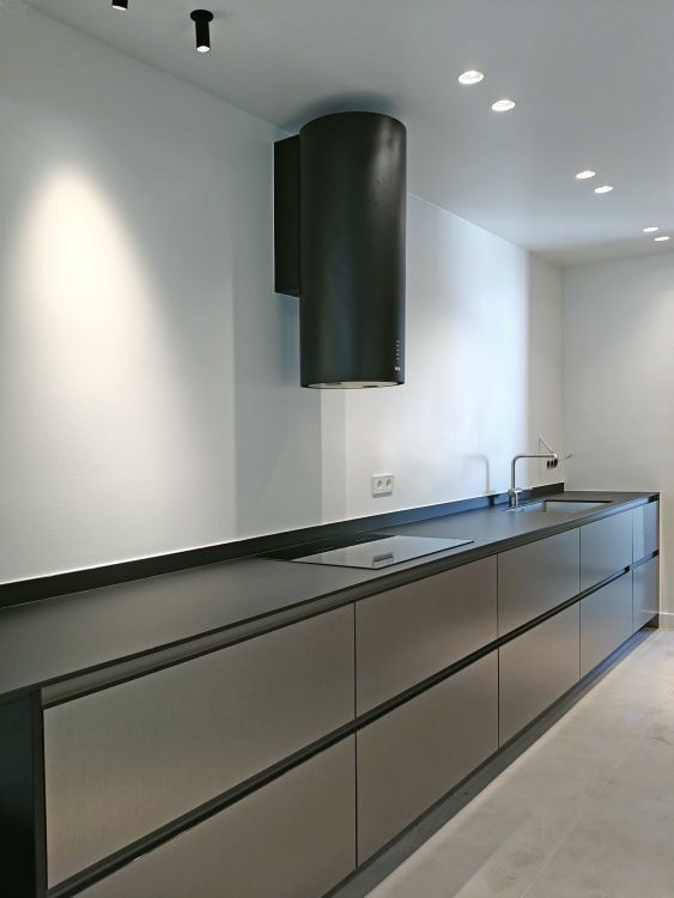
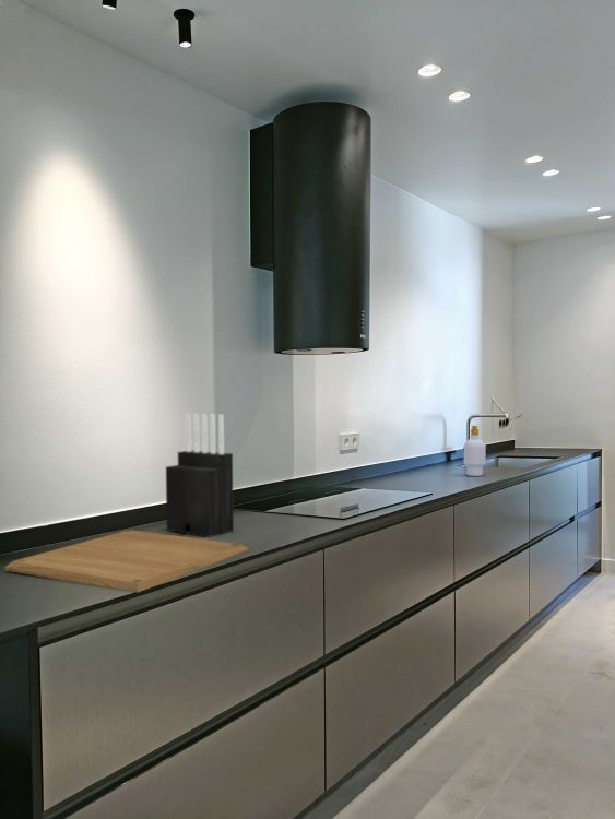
+ chopping board (132, 556)
+ knife block (196, 473)
+ soap bottle (474, 450)
